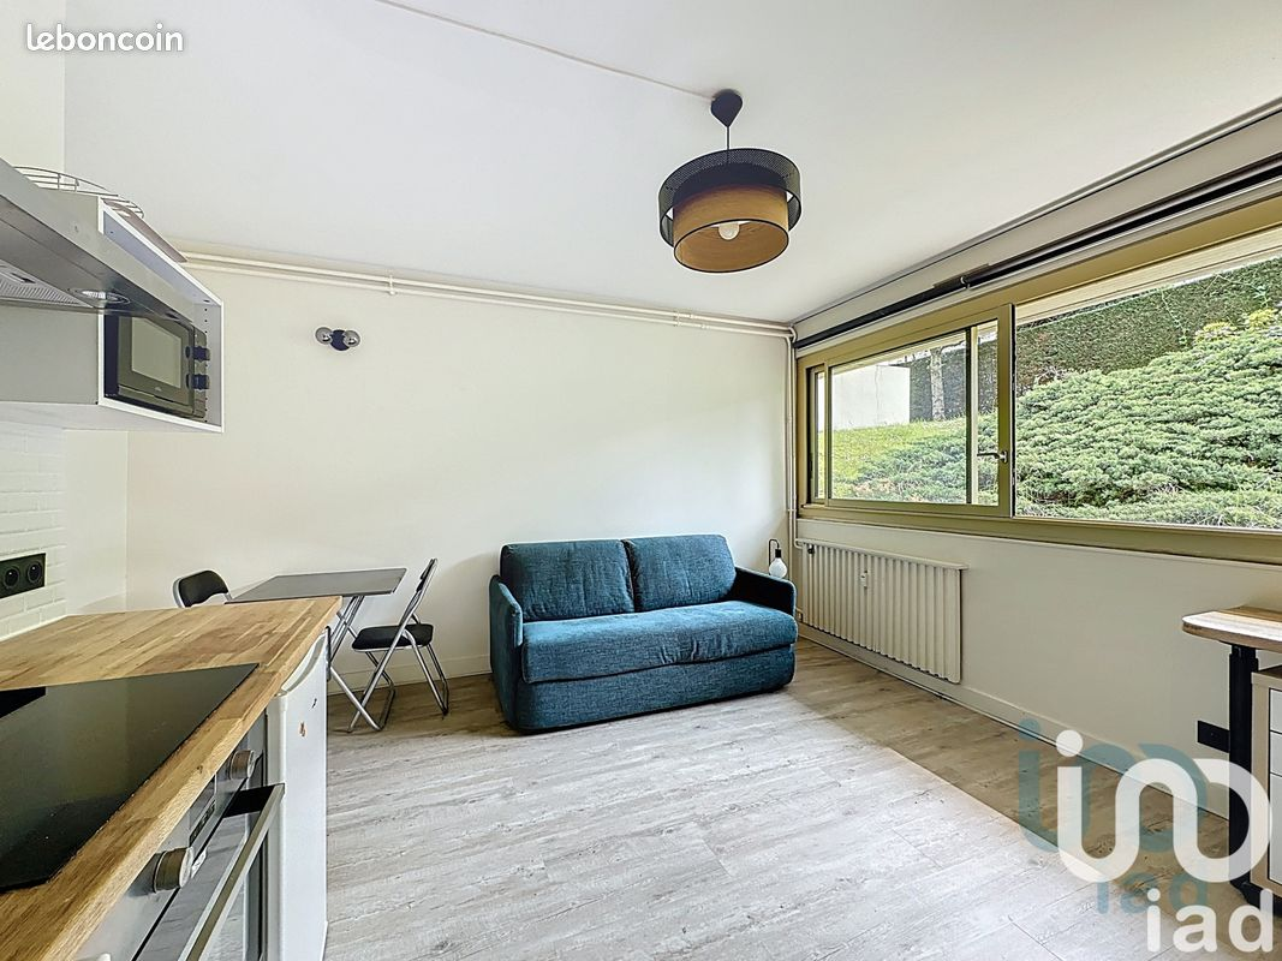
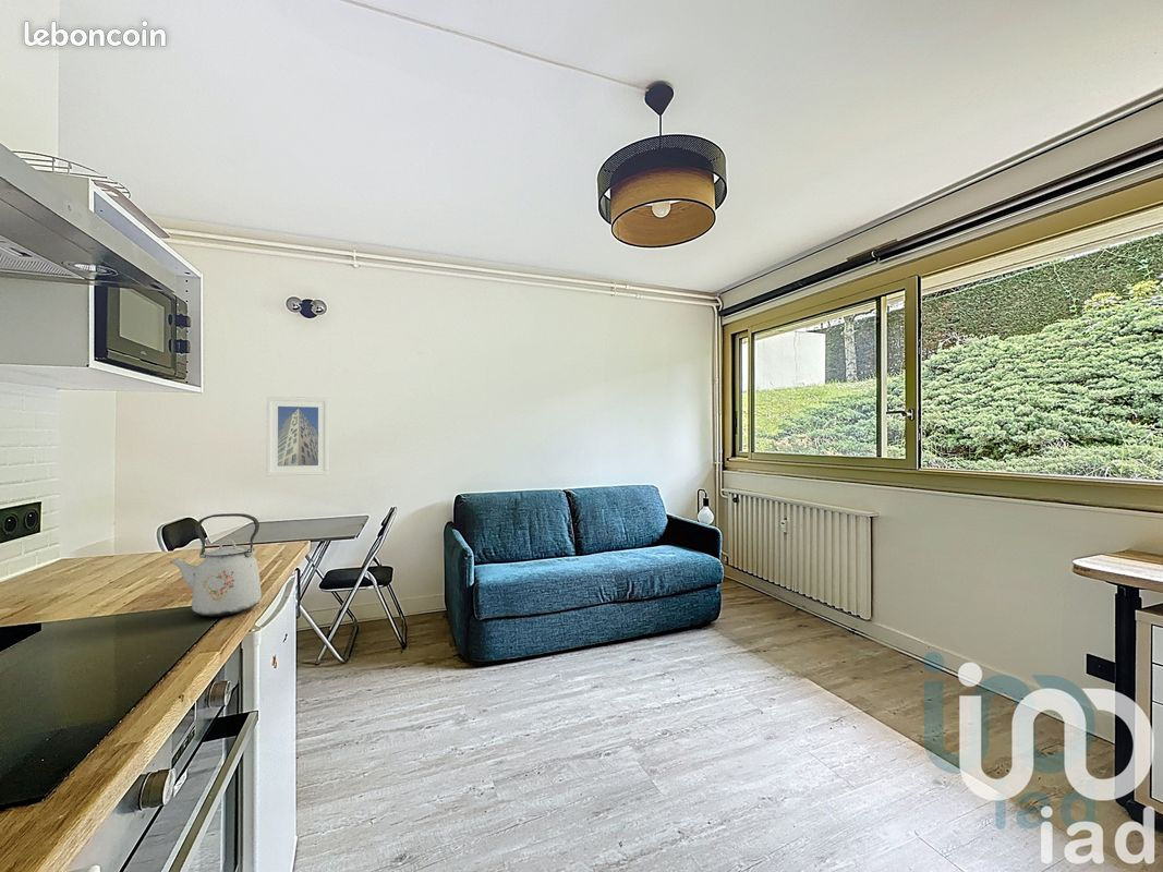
+ kettle (215, 562)
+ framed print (298, 436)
